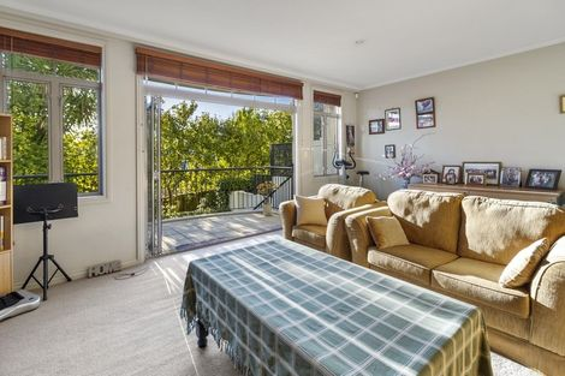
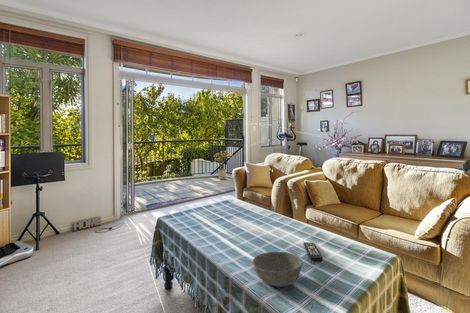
+ bowl (277, 270)
+ remote control (312, 251)
